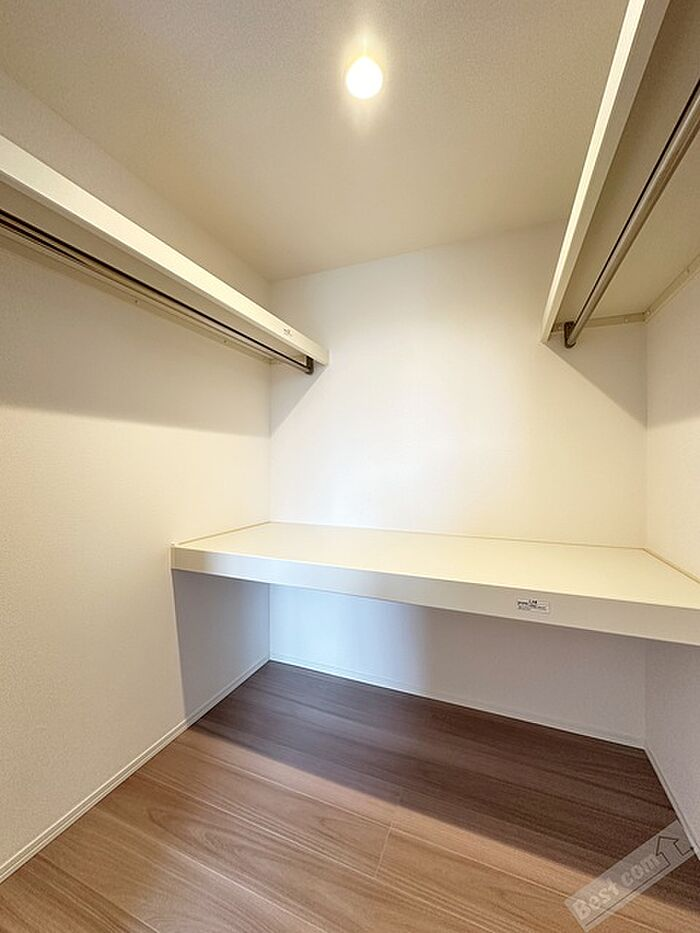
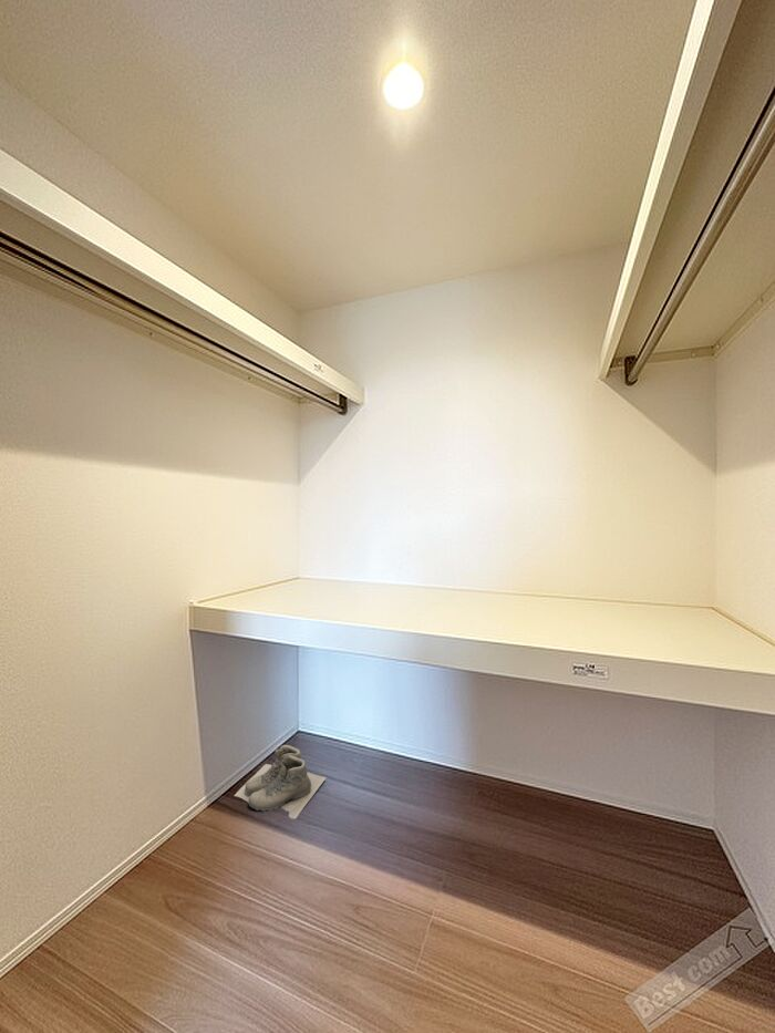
+ boots (276, 773)
